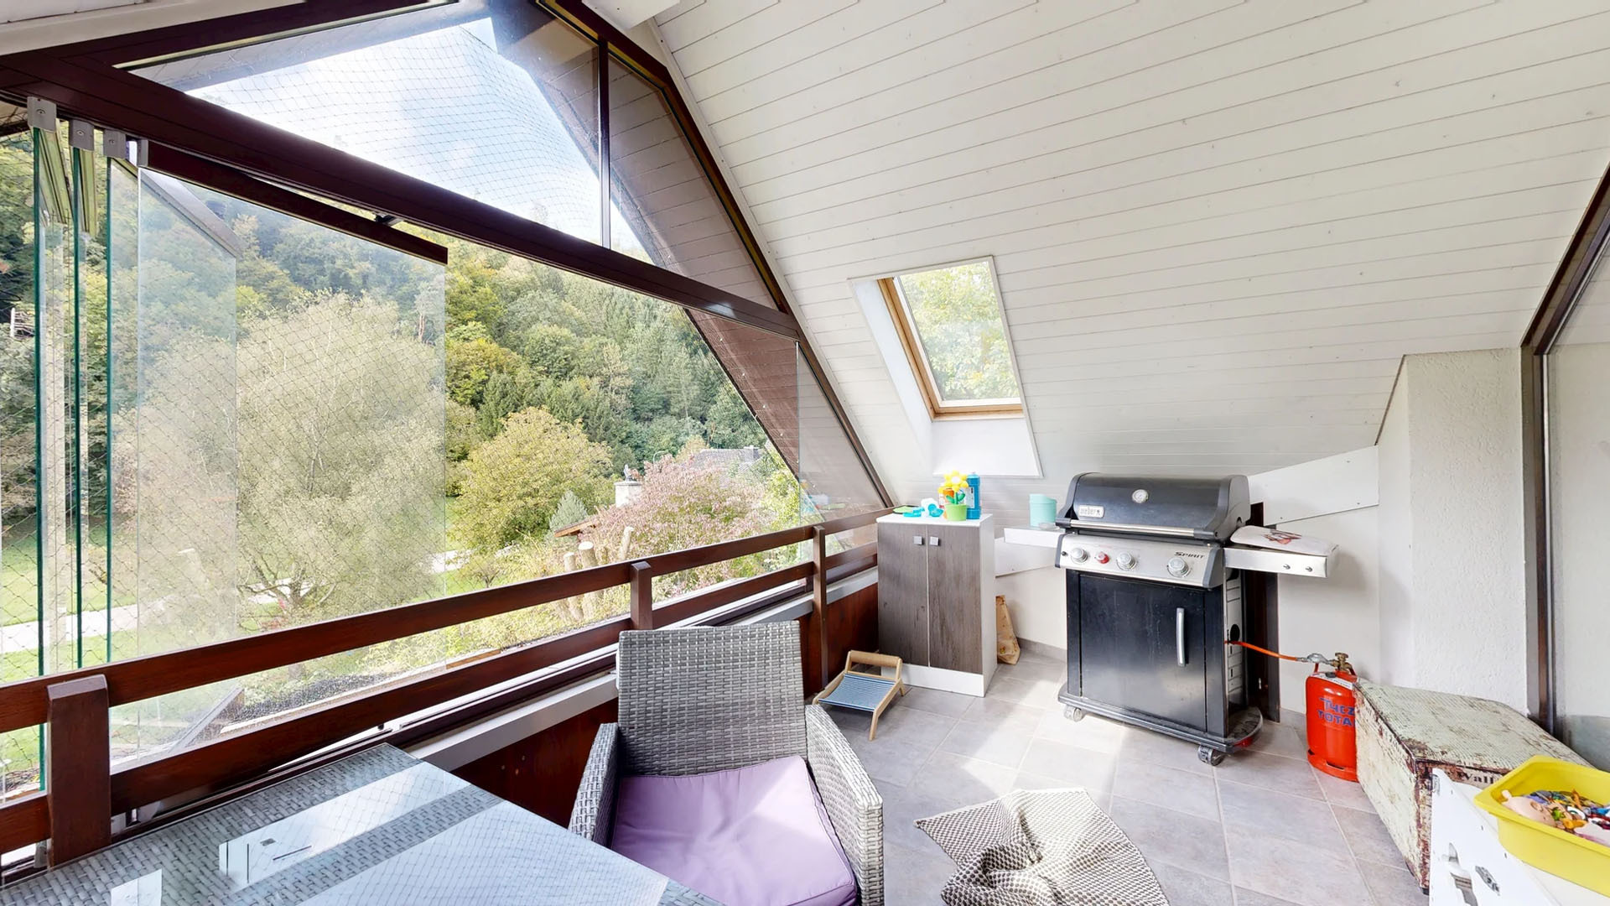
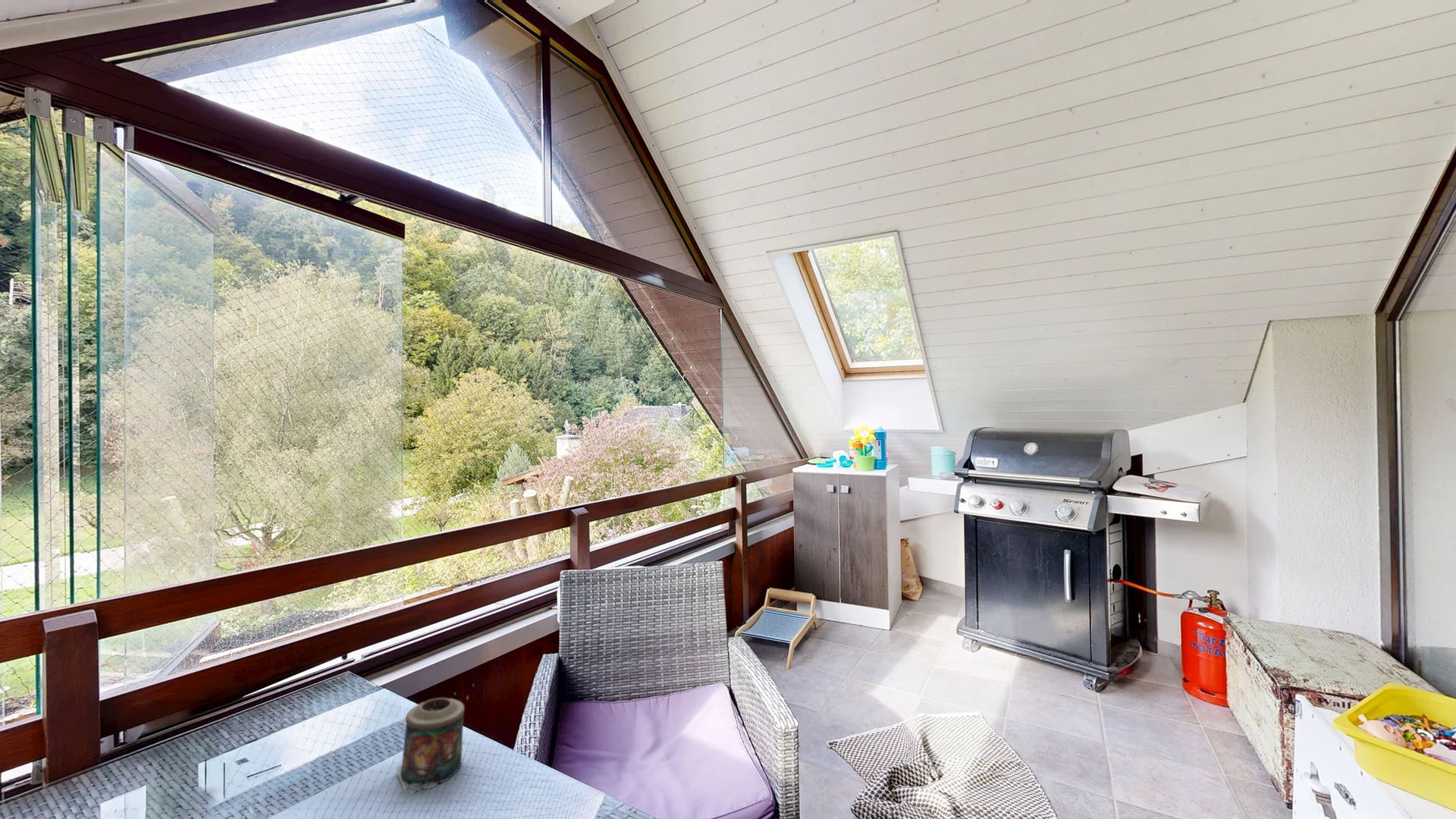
+ candle (426, 741)
